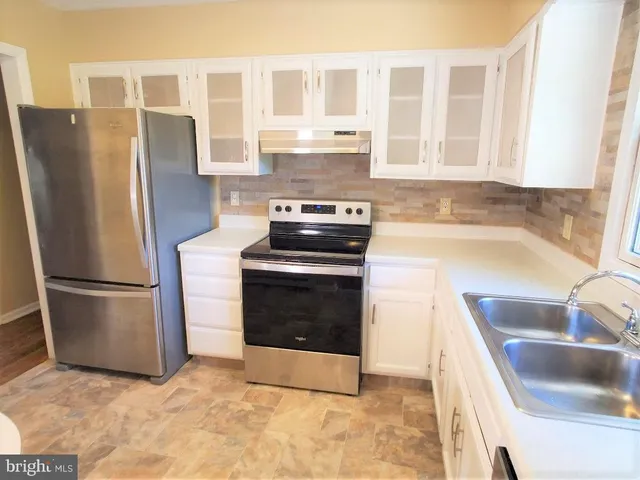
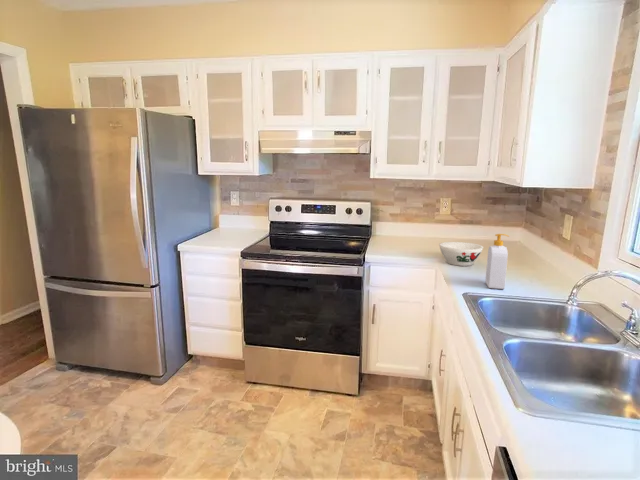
+ bowl (460, 254)
+ soap bottle (497, 260)
